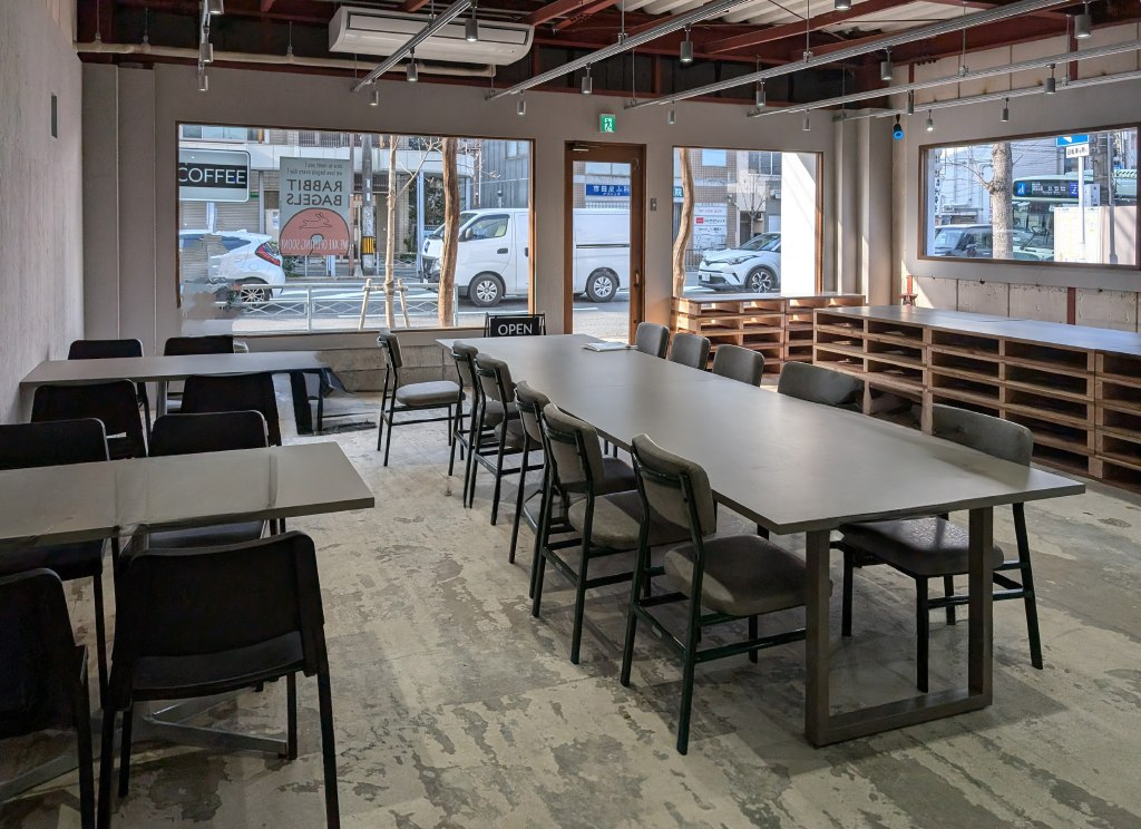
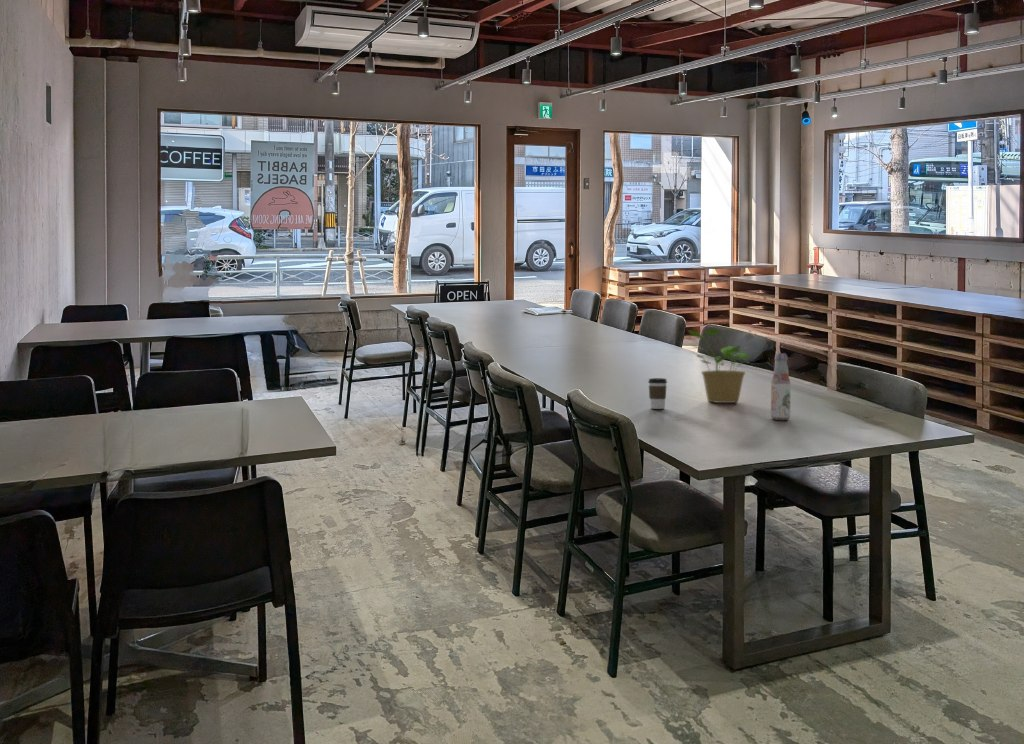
+ potted plant (720, 366)
+ coffee cup (657, 393)
+ bottle (780, 386)
